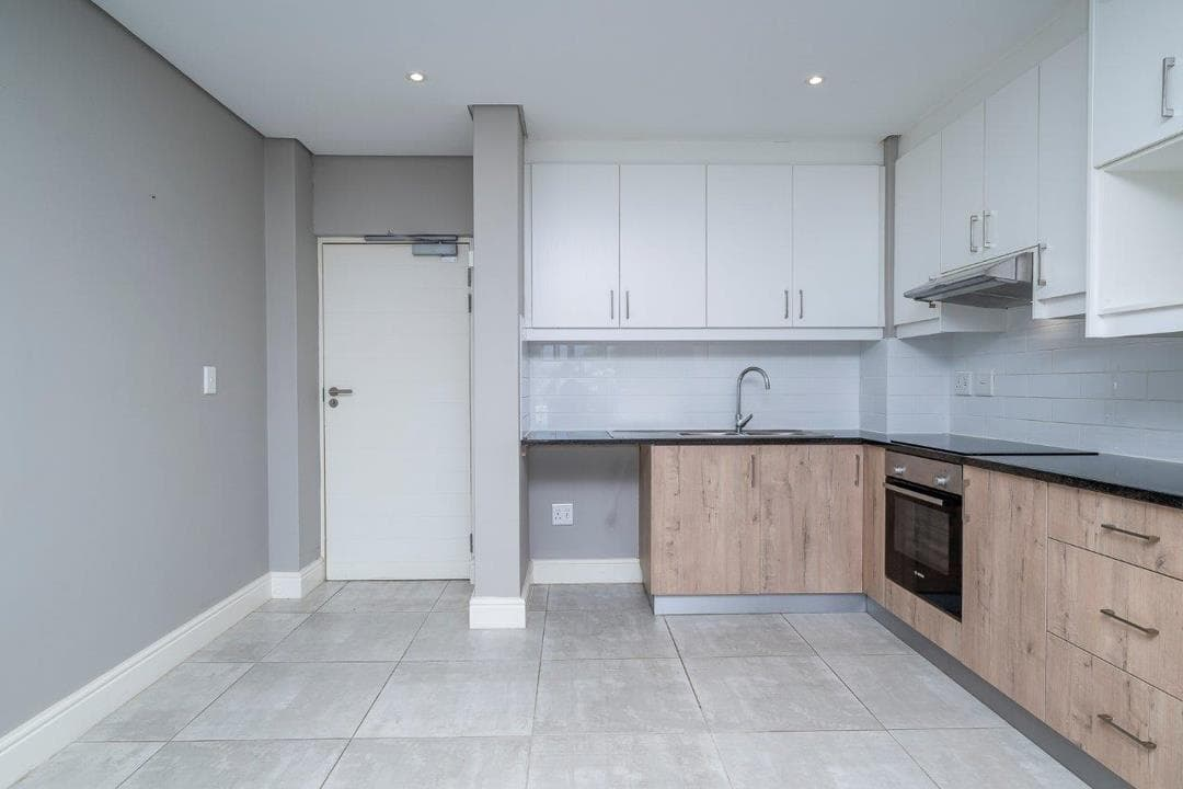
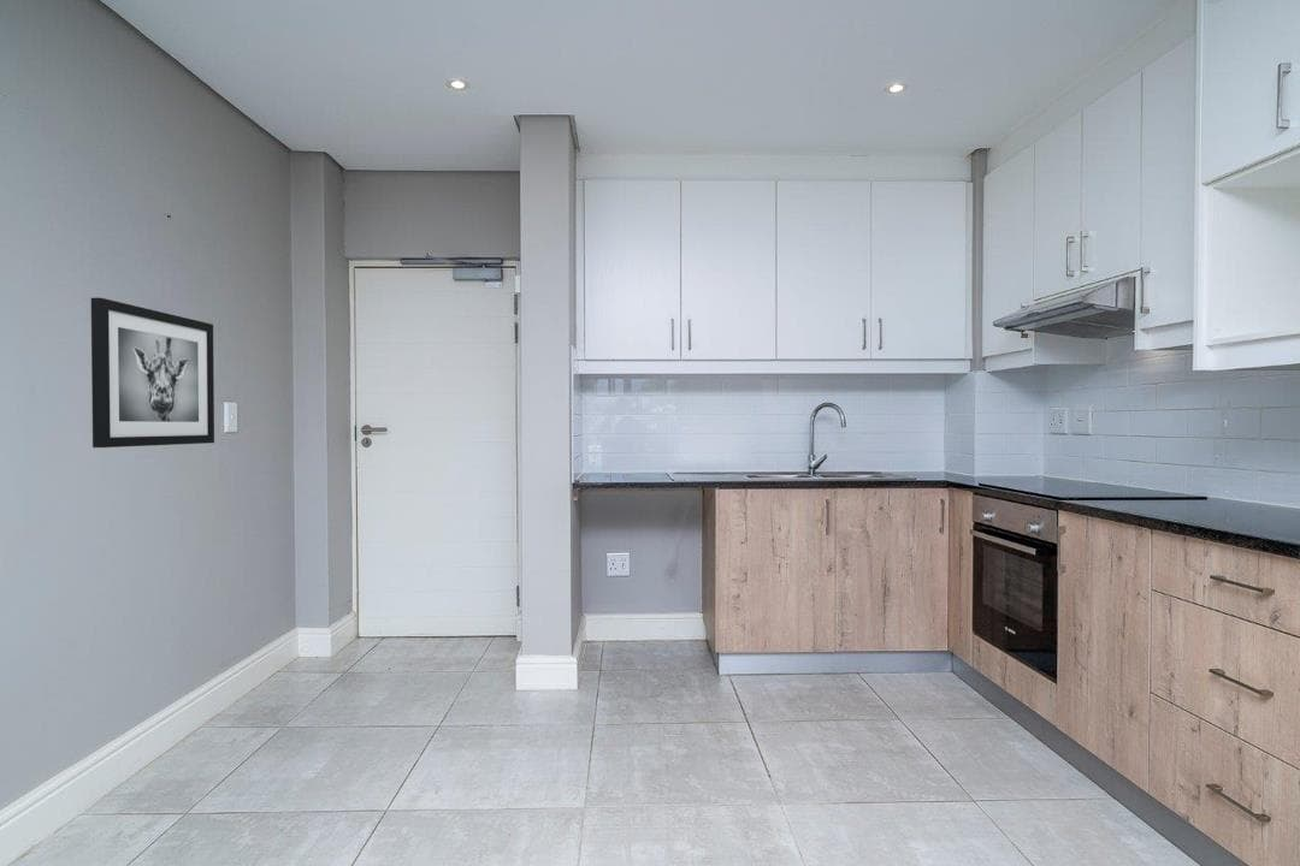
+ wall art (159, 379)
